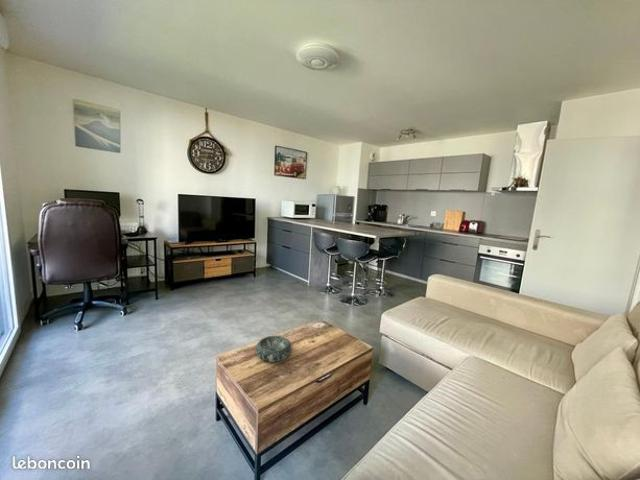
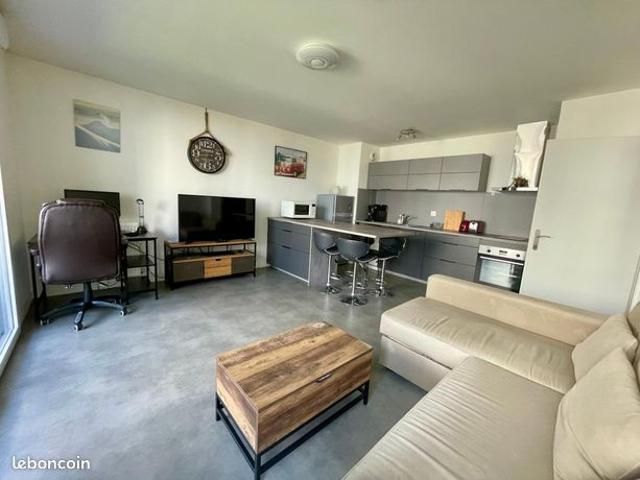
- decorative bowl (273, 348)
